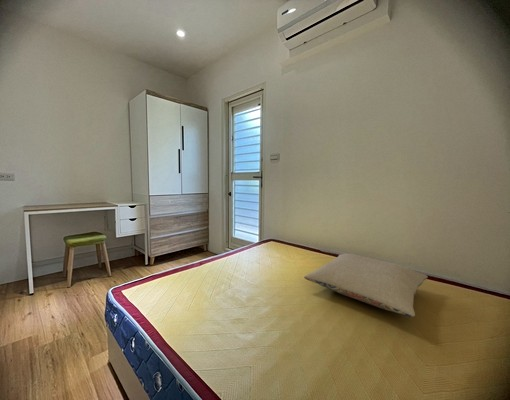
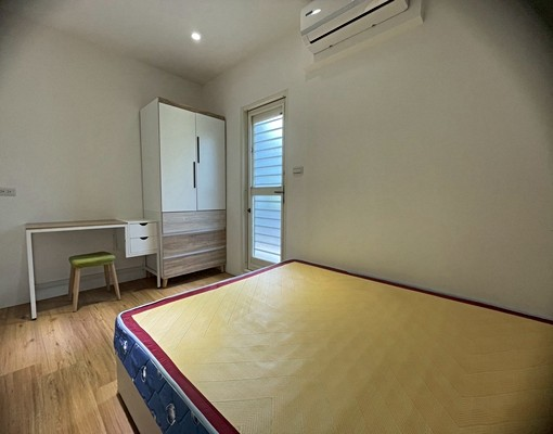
- pillow (366, 277)
